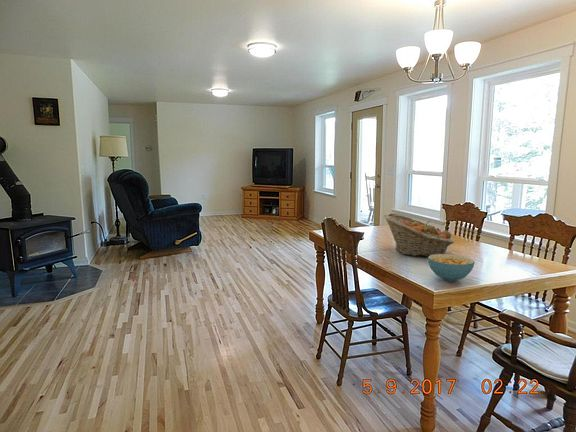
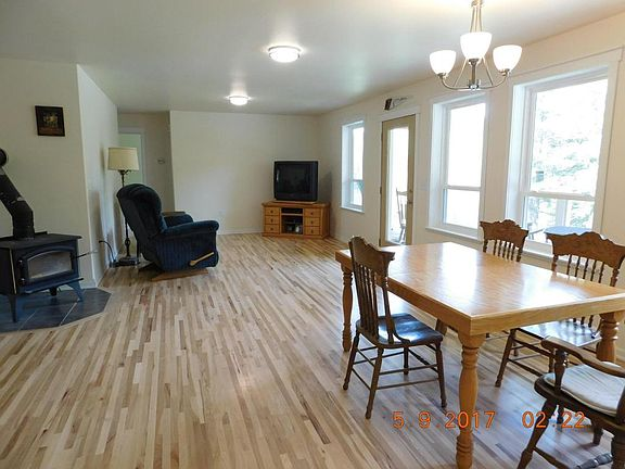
- cereal bowl (450, 269)
- fruit basket (417, 233)
